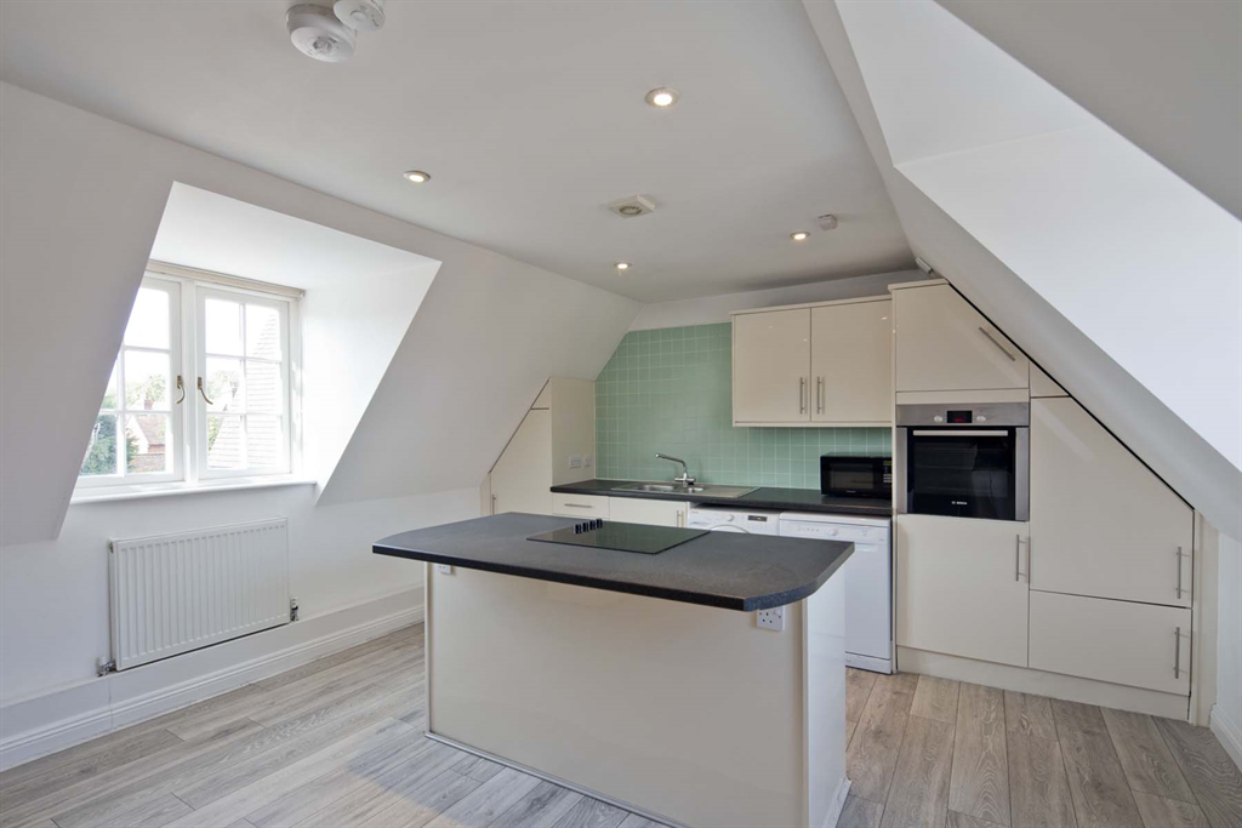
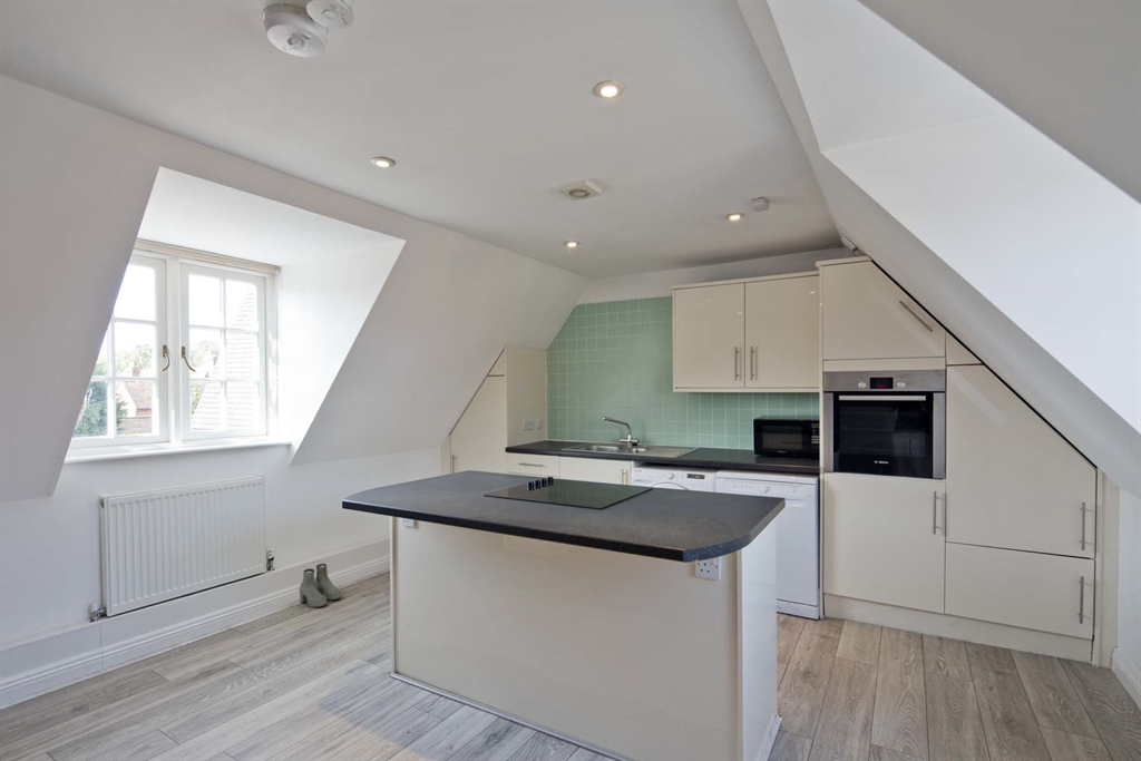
+ boots (320, 584)
